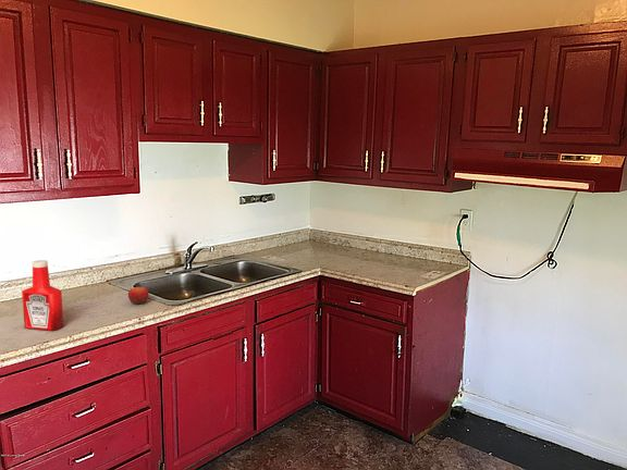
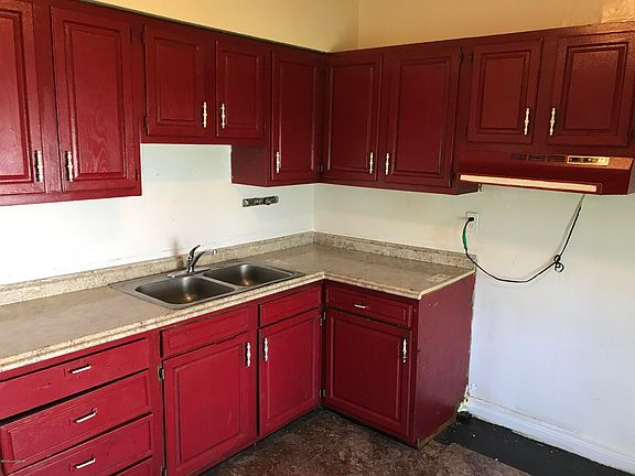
- fruit (138, 294)
- soap bottle (41, 294)
